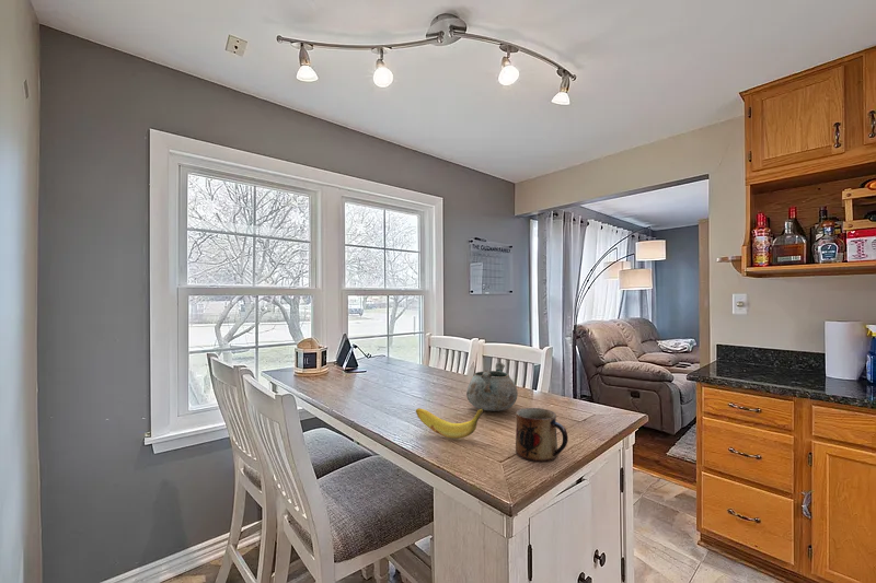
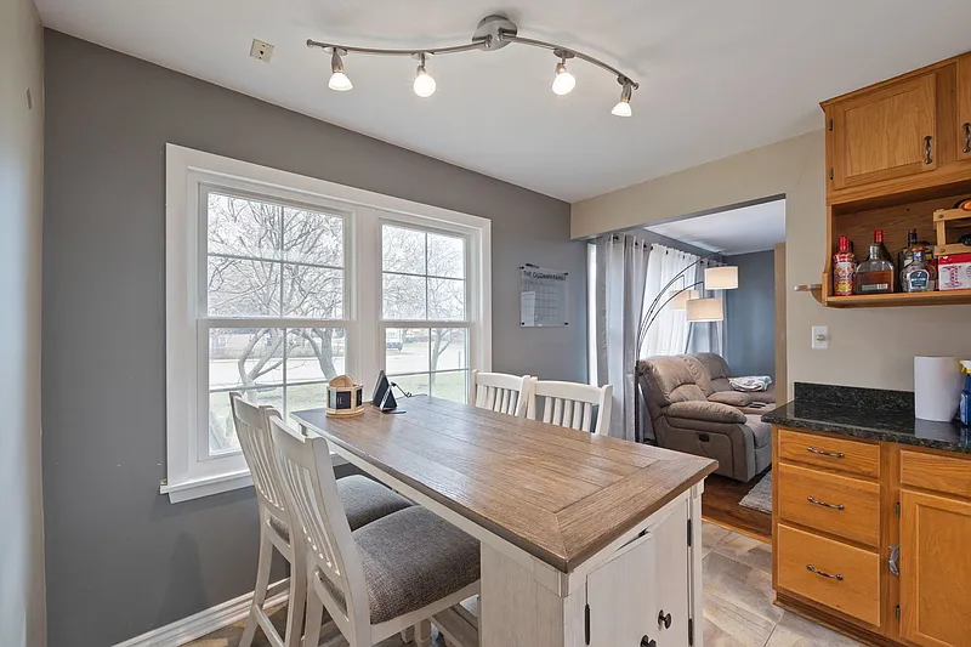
- decorative bowl (492, 386)
- banana (447, 421)
- mug (539, 433)
